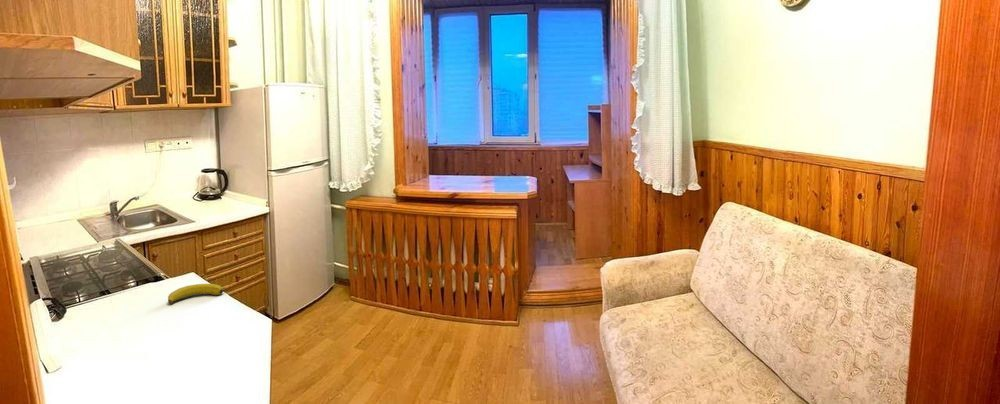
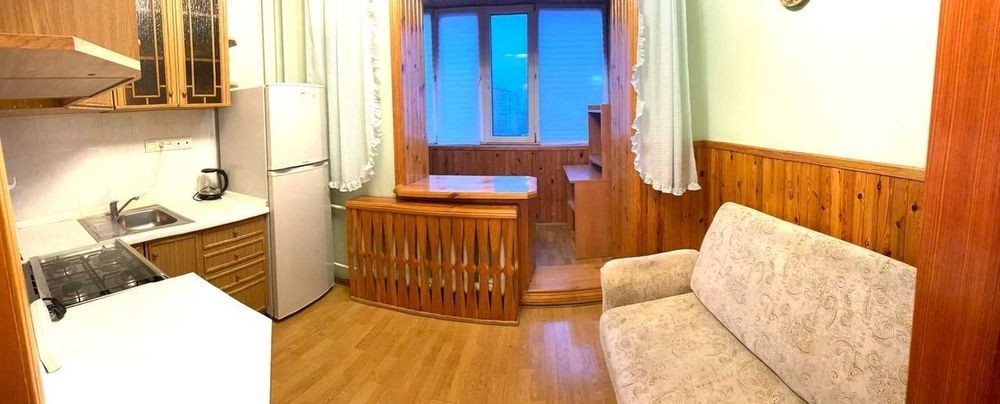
- banana (195, 291)
